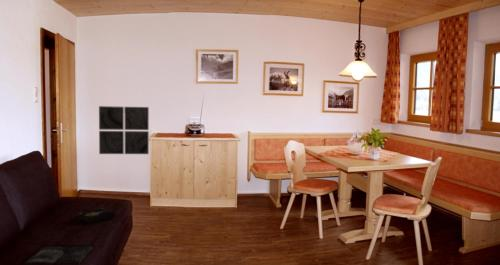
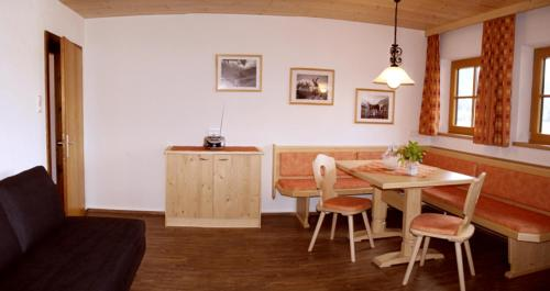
- wall art (123, 129)
- hardback book (96, 215)
- magazine (60, 254)
